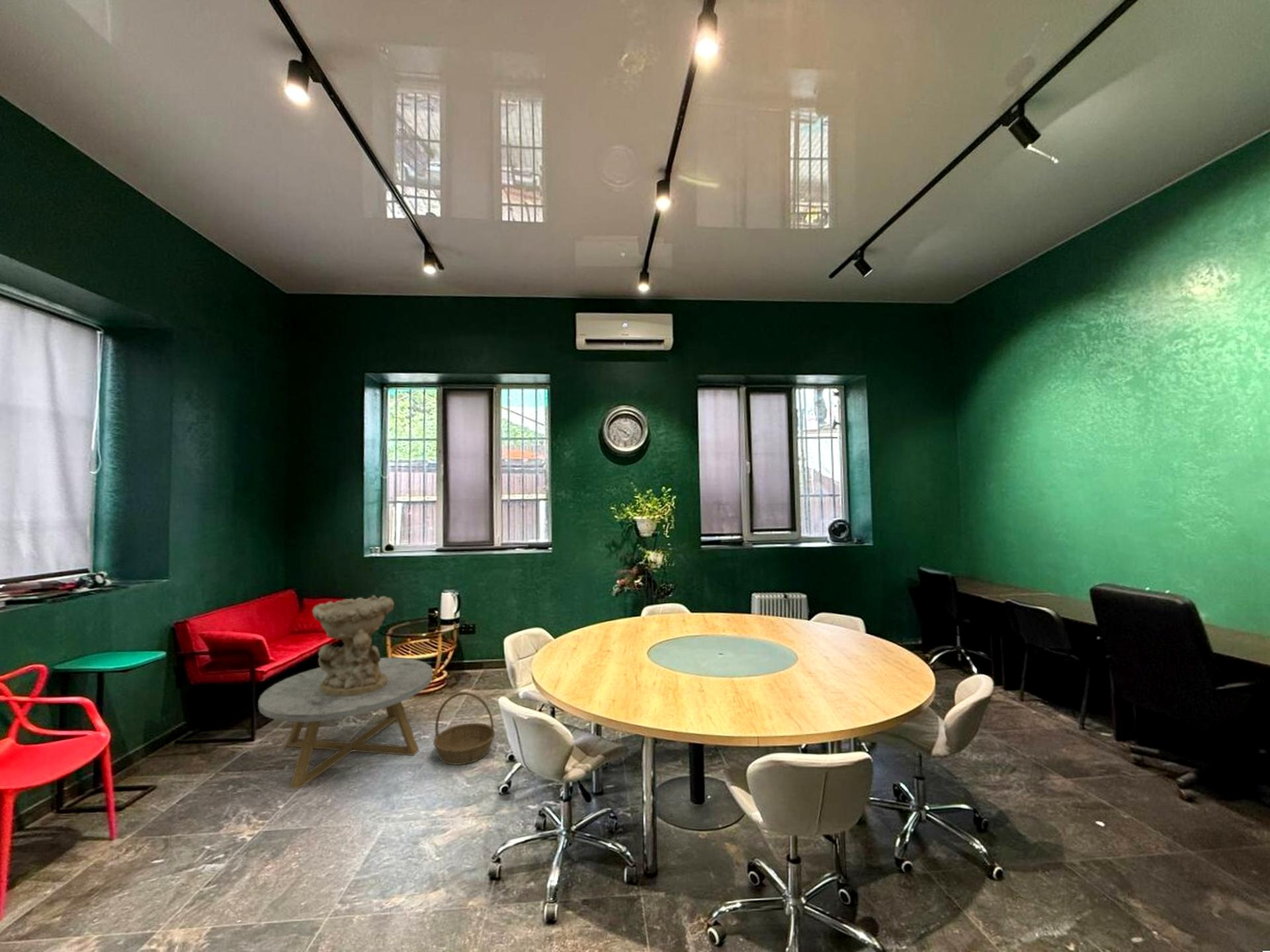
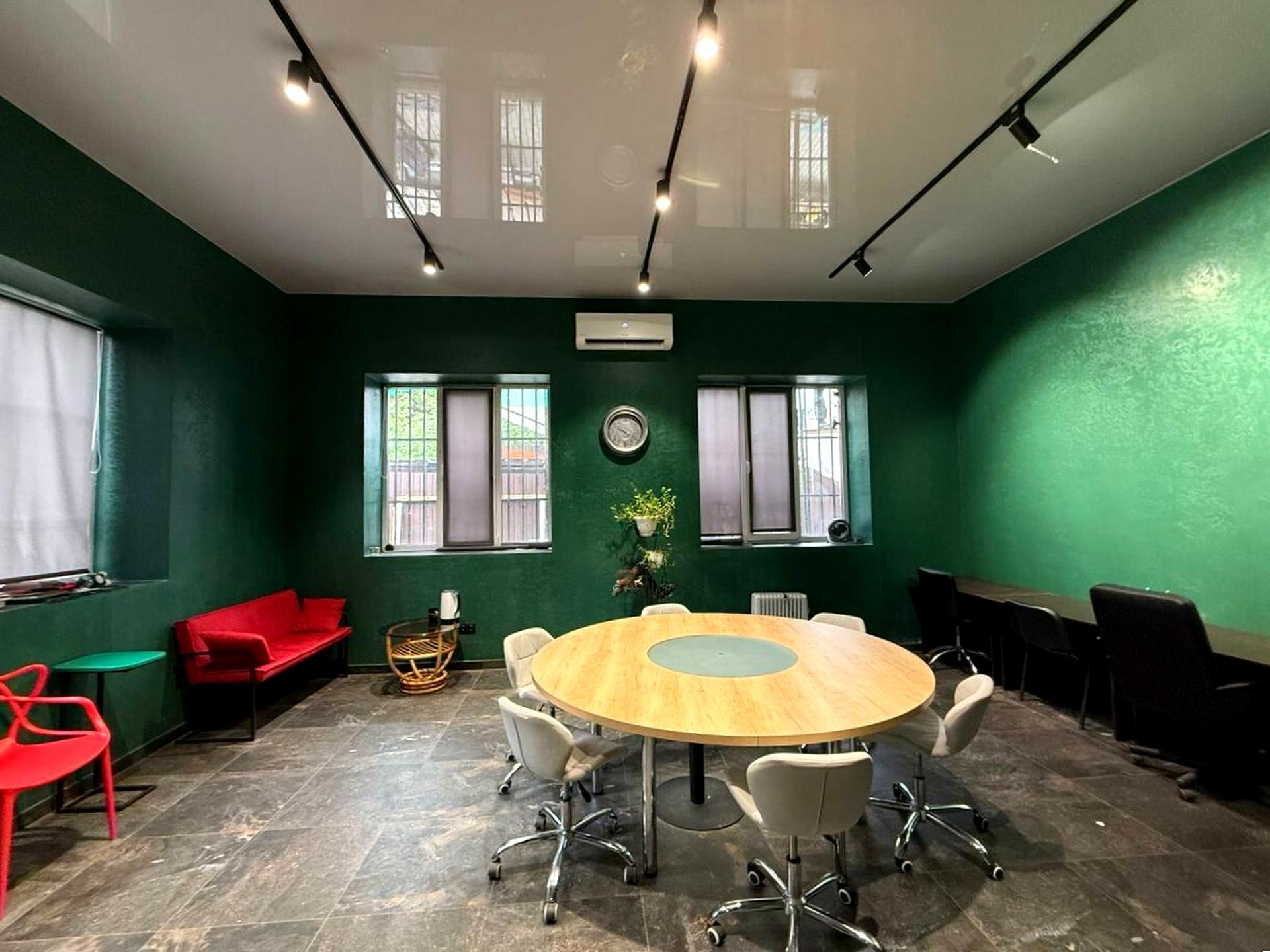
- coffee table (351, 715)
- basket (464, 724)
- decorative bowl (355, 643)
